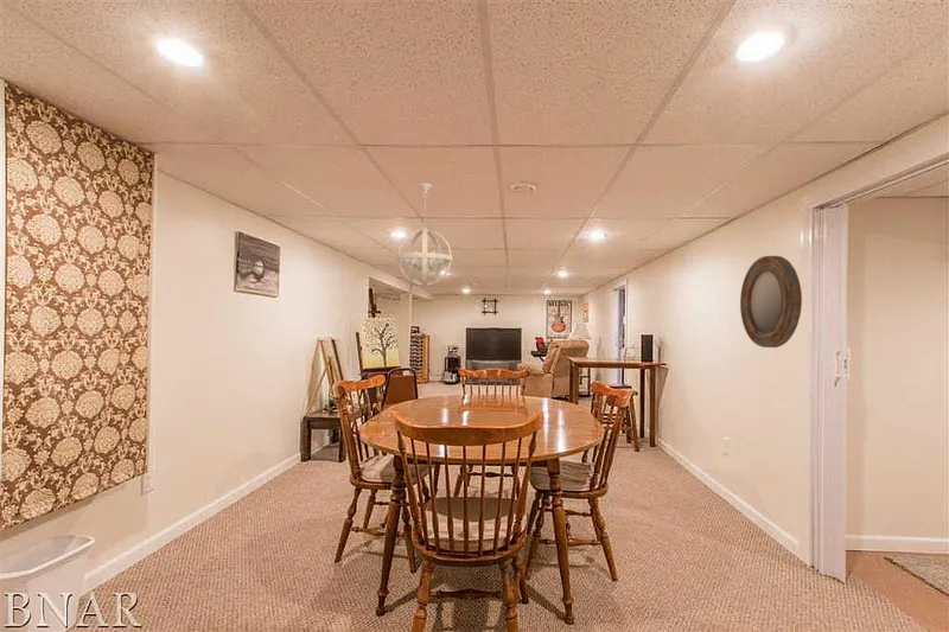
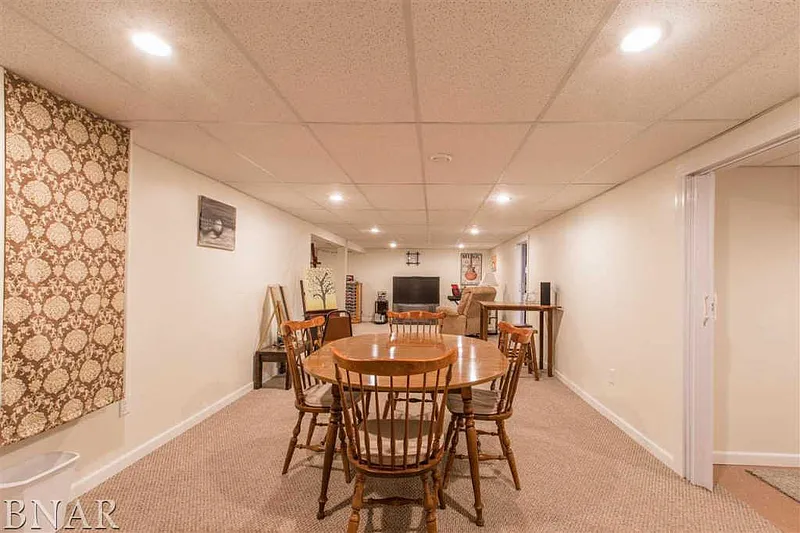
- home mirror (768, 301)
- chandelier (425, 236)
